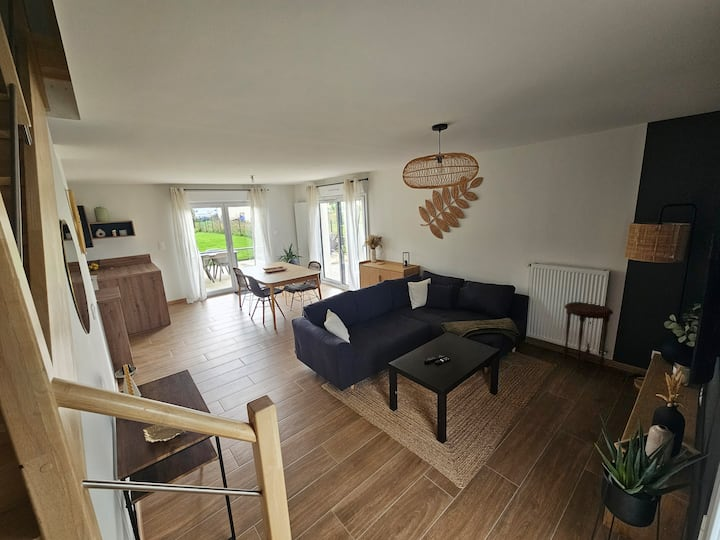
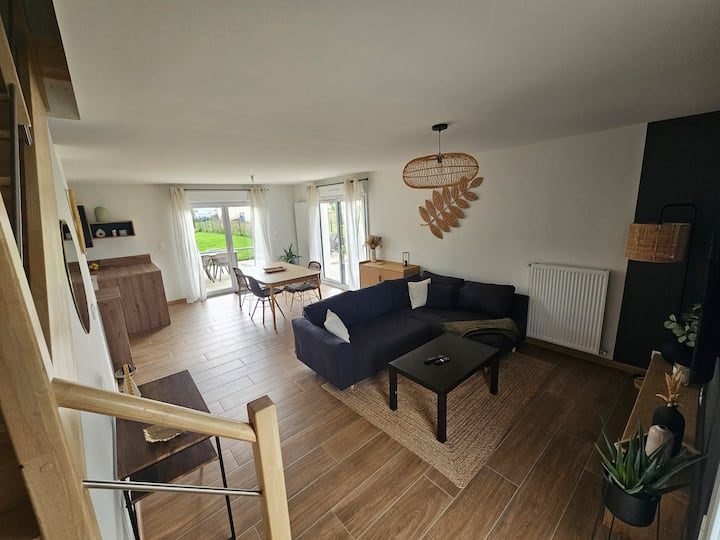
- side table (582, 335)
